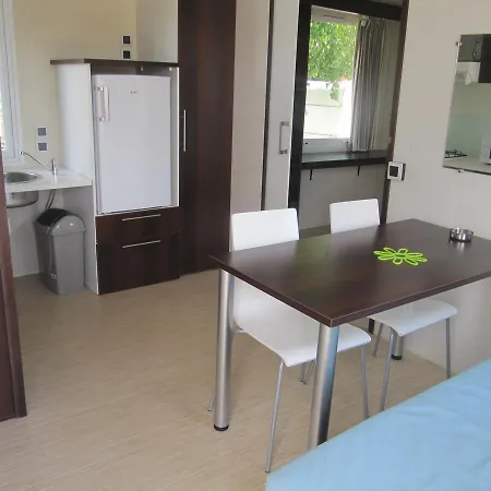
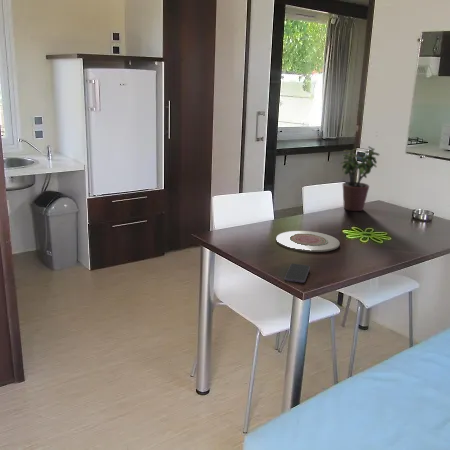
+ potted plant (358, 178)
+ smartphone (297, 272)
+ plate (307, 240)
